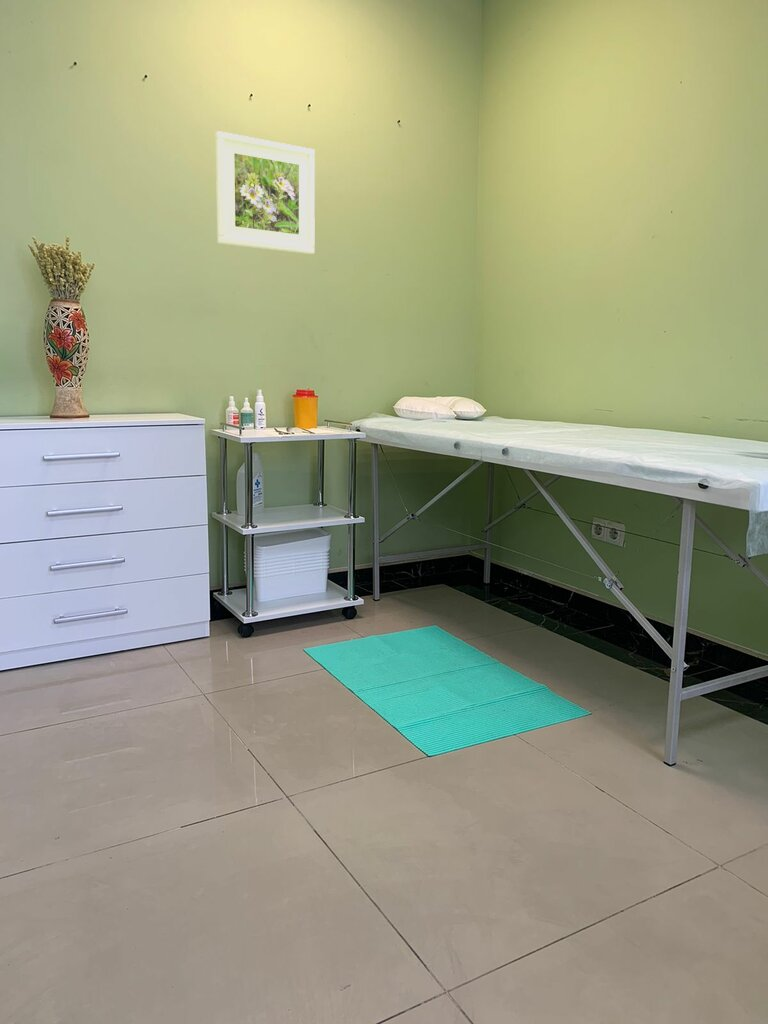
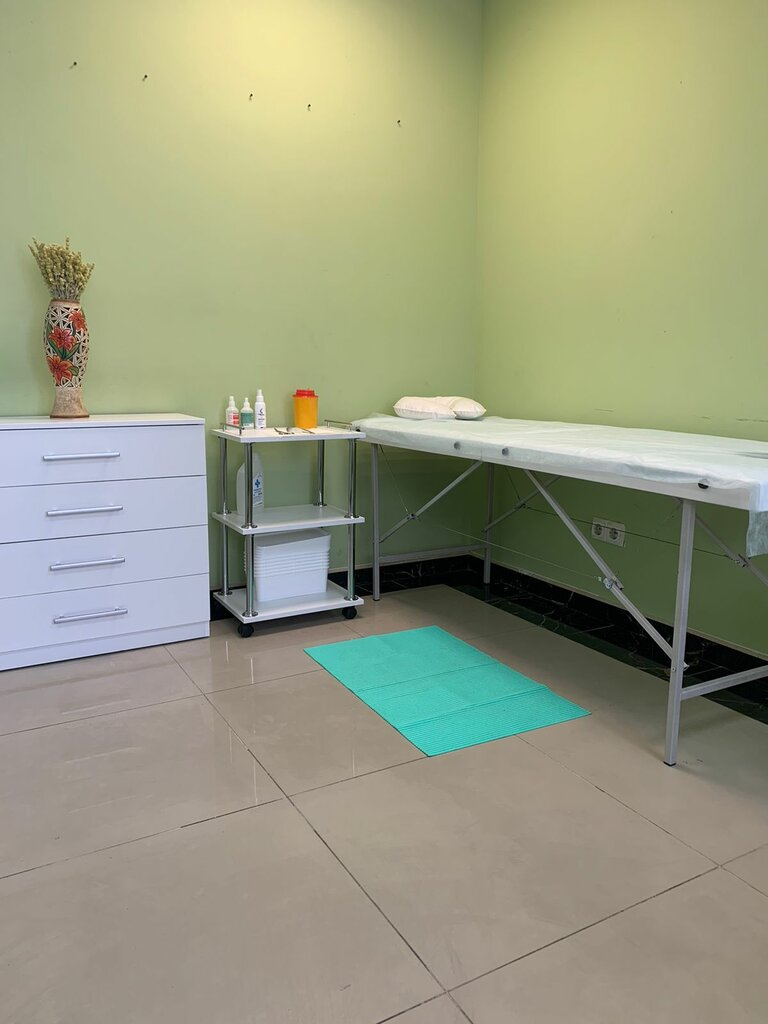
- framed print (267, 195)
